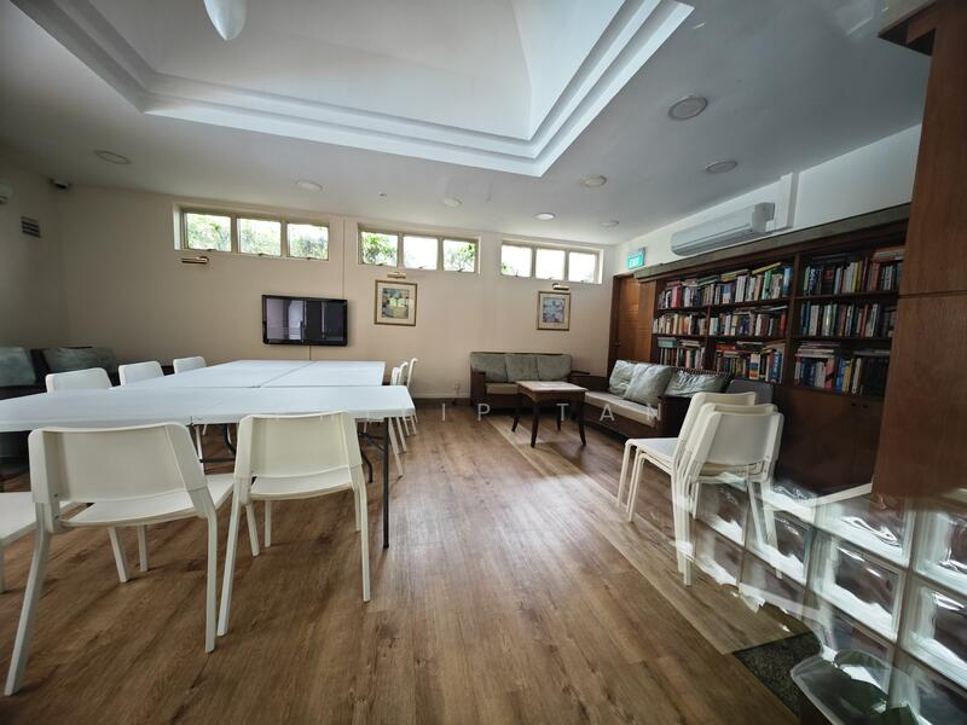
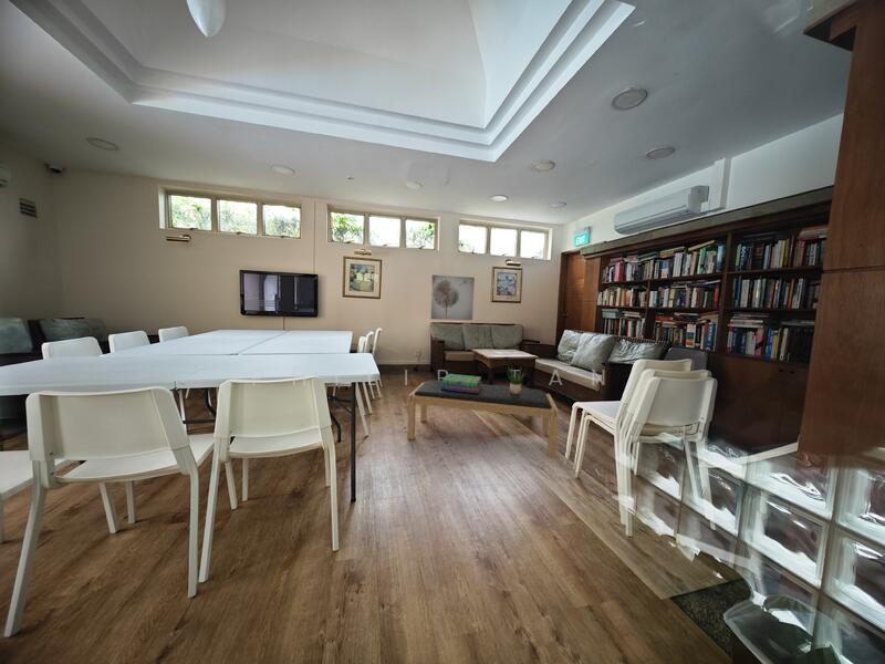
+ stack of books (461, 383)
+ bench (480, 409)
+ potted plant (514, 377)
+ wall art (452, 298)
